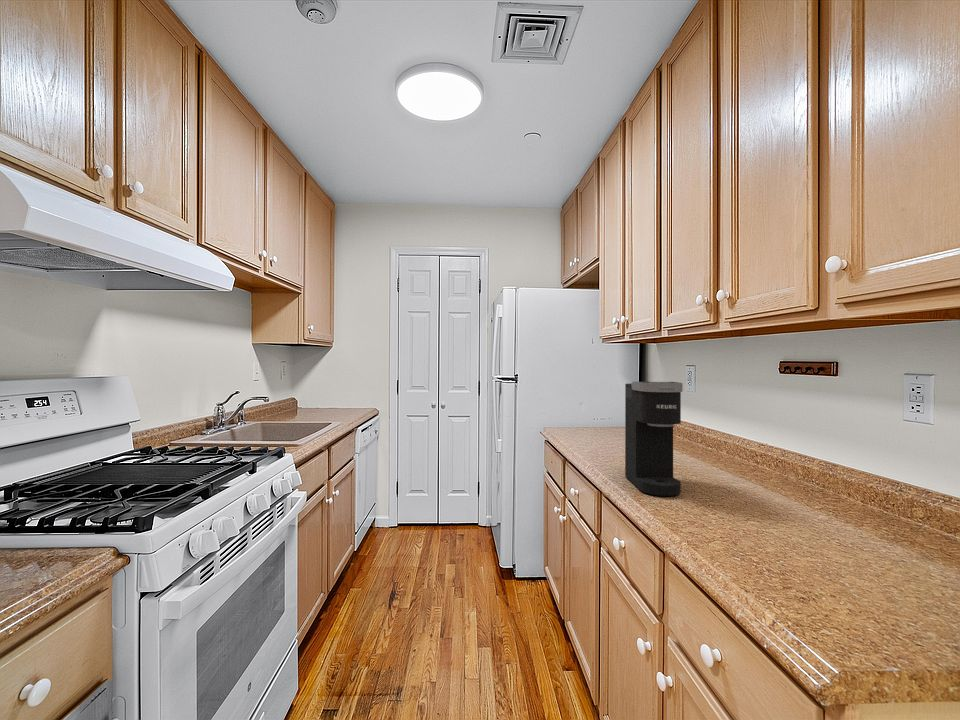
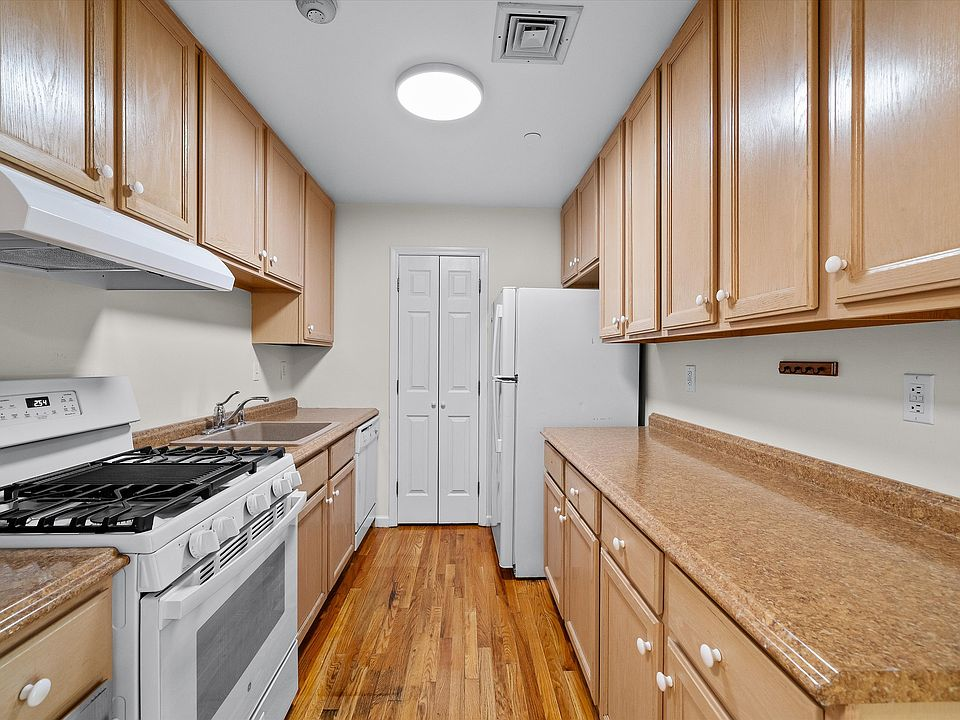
- coffee maker (651, 432)
